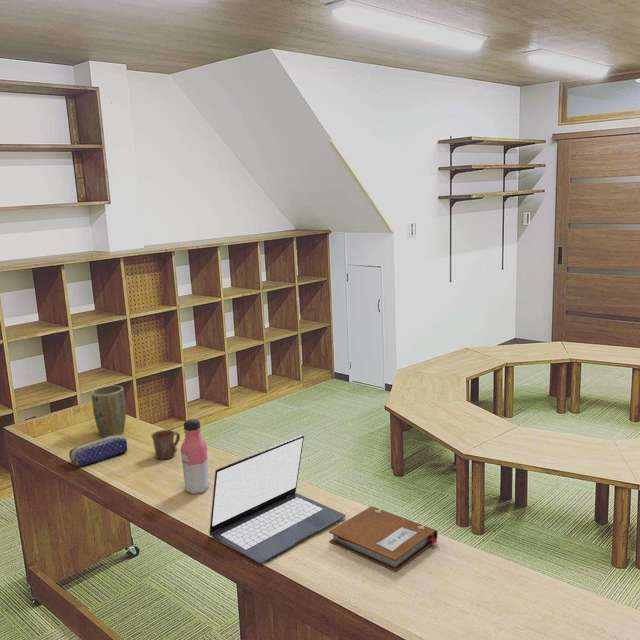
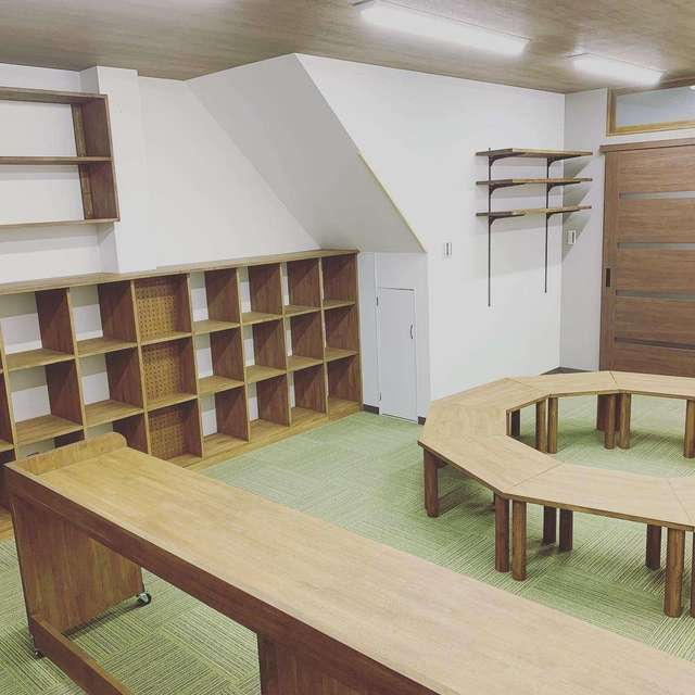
- water bottle (194, 455)
- laptop (277, 491)
- notebook (385, 536)
- pencil case (98, 449)
- mug (167, 443)
- plant pot (110, 411)
